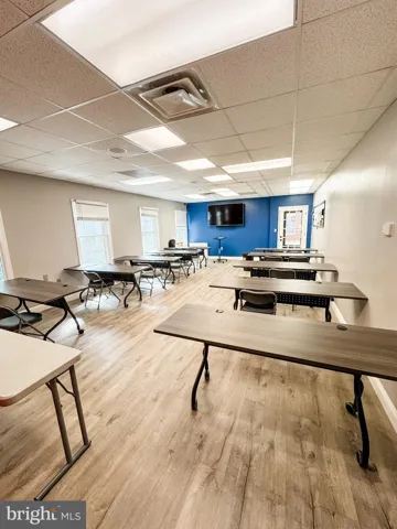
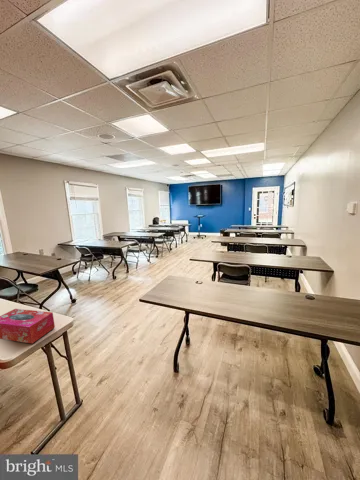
+ tissue box (23, 324)
